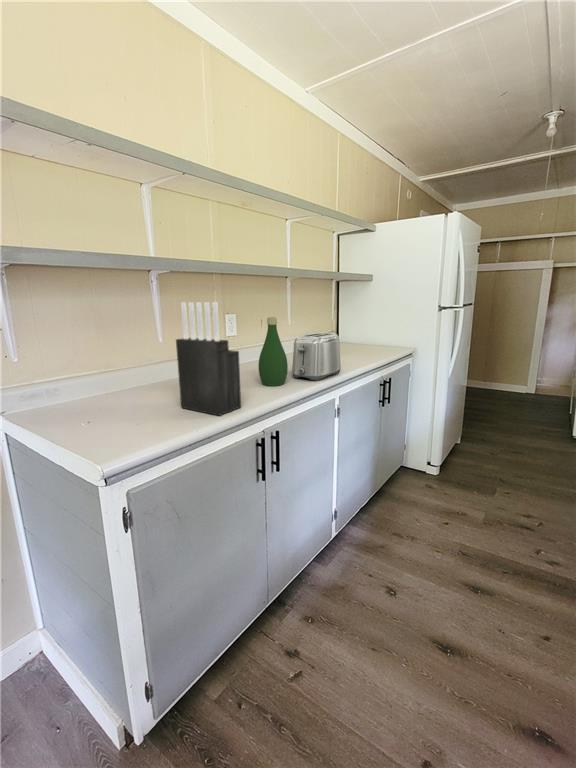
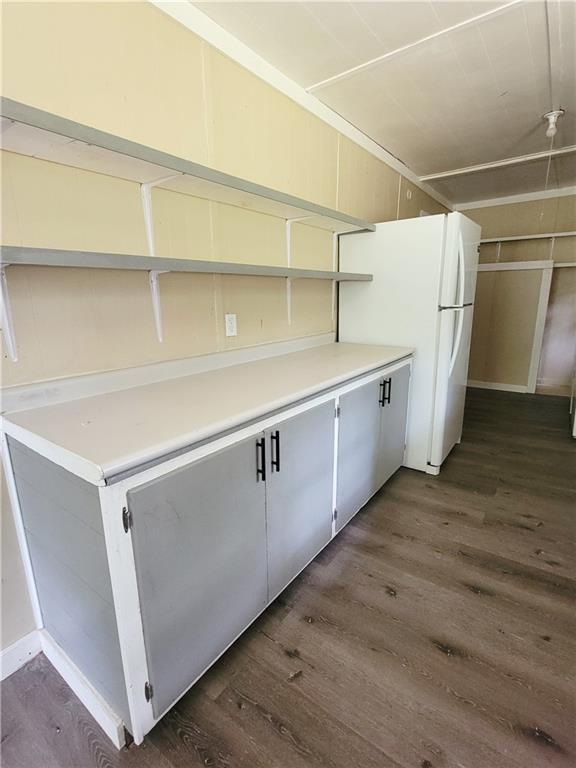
- toaster (318, 355)
- knife block (210, 356)
- bottle (272, 351)
